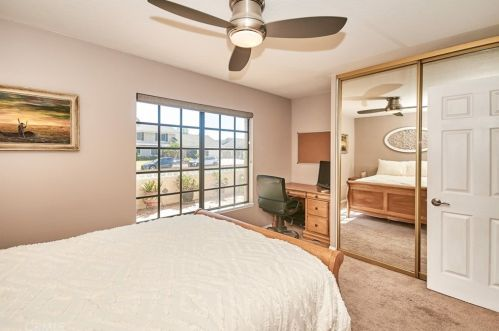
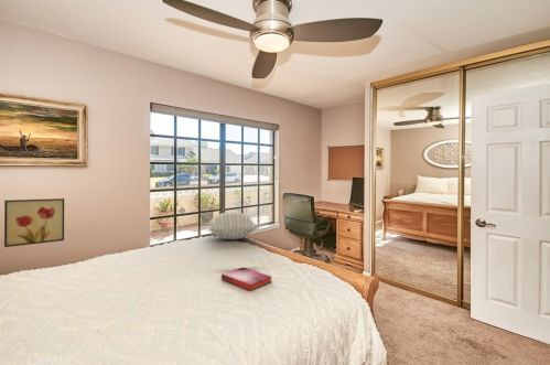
+ wall art (35, 221)
+ pillow (231, 225)
+ hardback book (246, 278)
